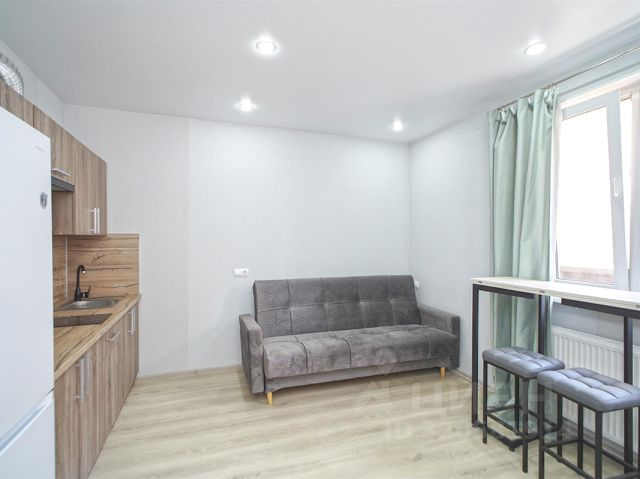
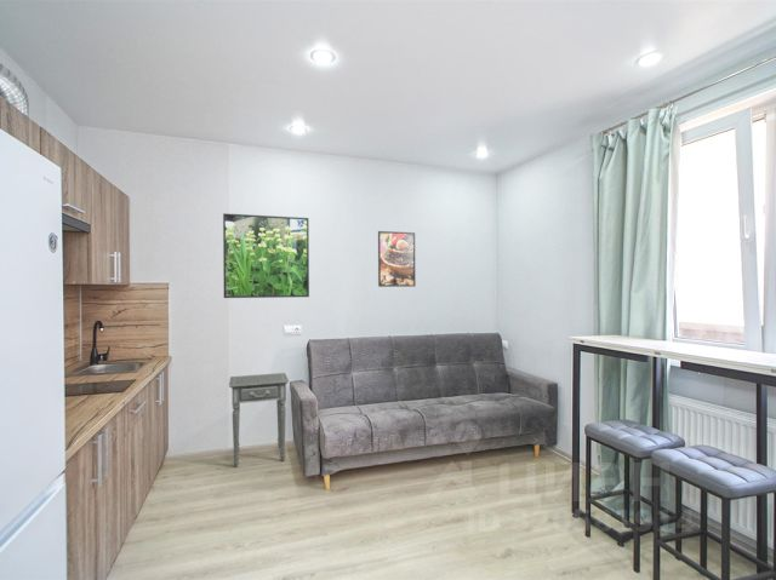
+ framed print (267, 257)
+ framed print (396, 259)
+ side table (258, 401)
